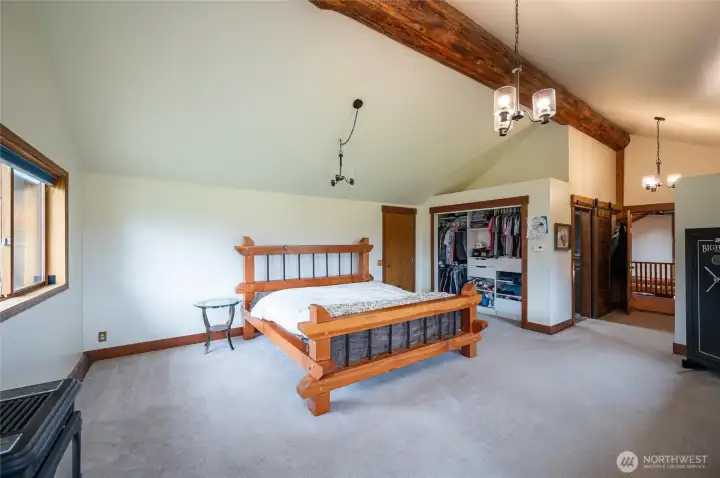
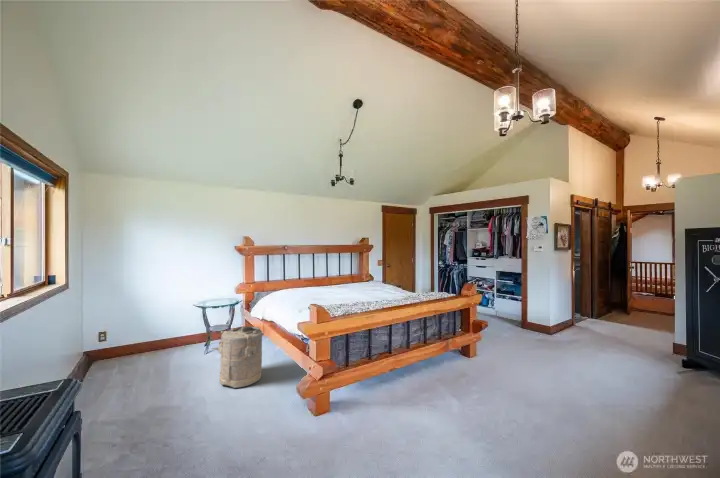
+ laundry hamper (241, 354)
